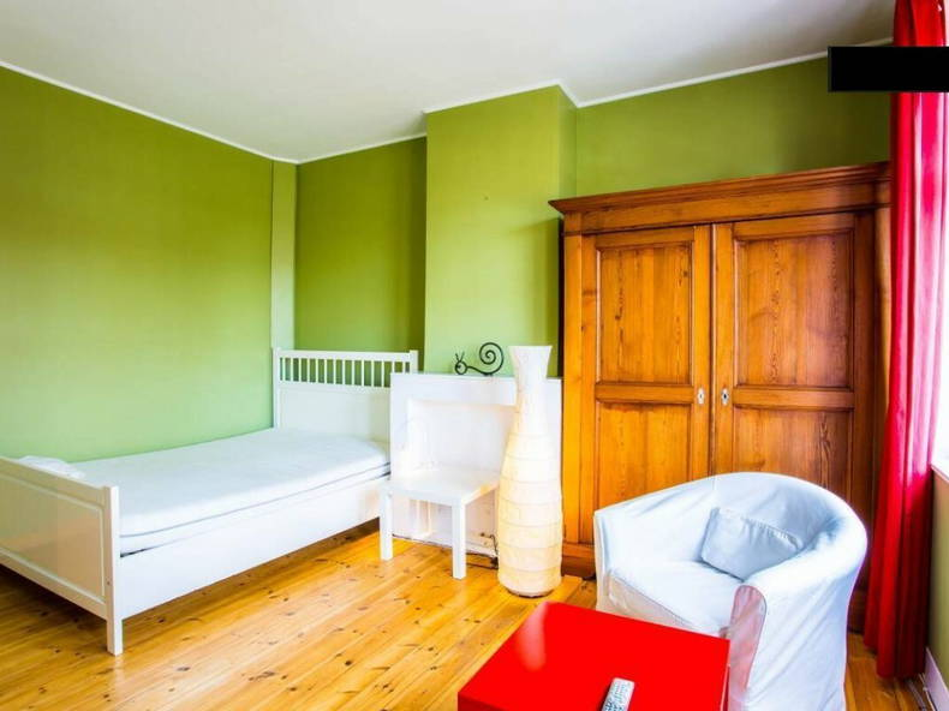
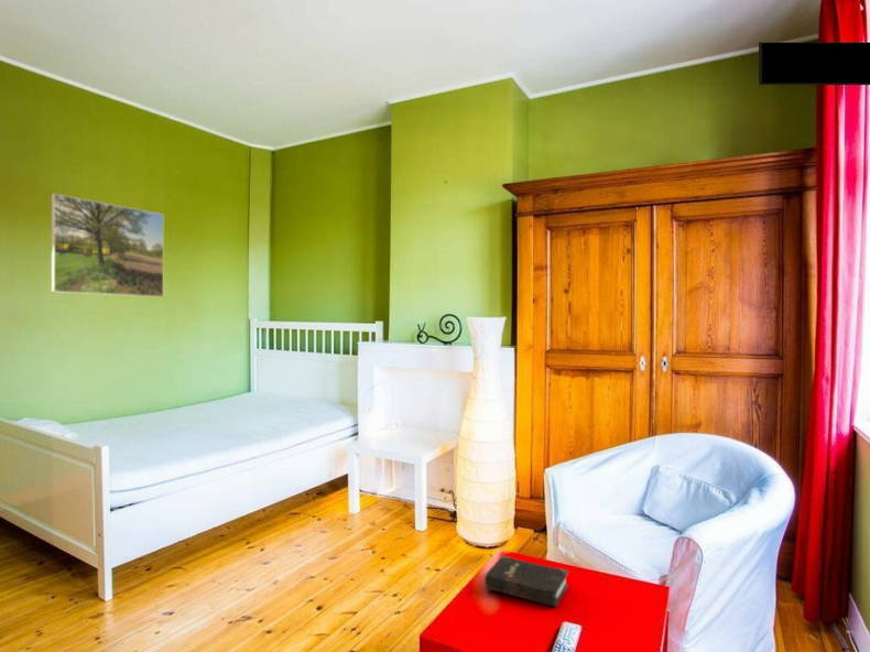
+ hardback book (526, 579)
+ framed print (111, 249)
